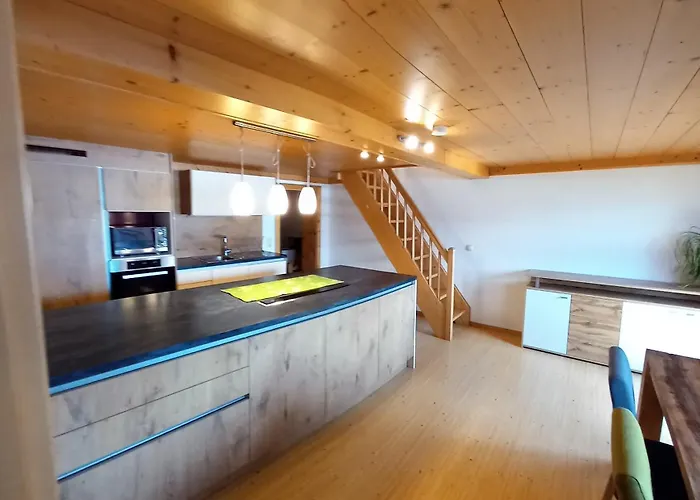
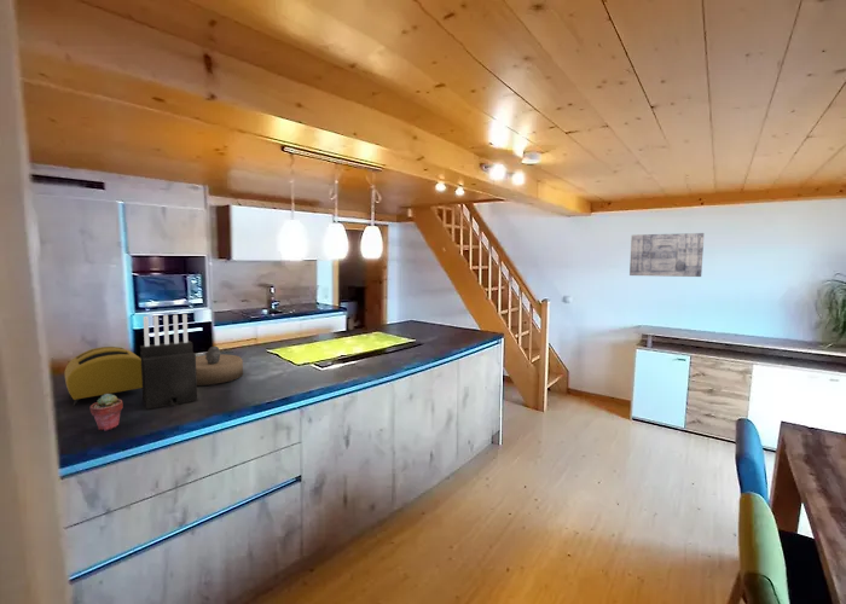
+ knife block (168, 359)
+ decorative bowl (209, 360)
+ potted succulent (106, 410)
+ wall art (665, 255)
+ toaster (108, 372)
